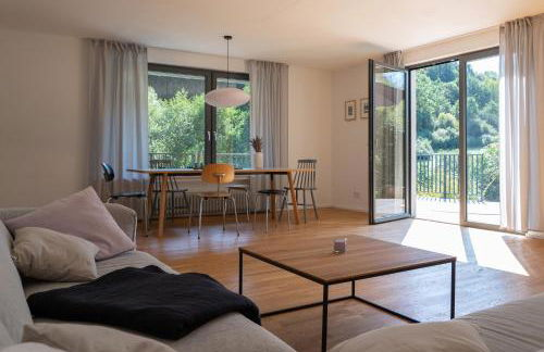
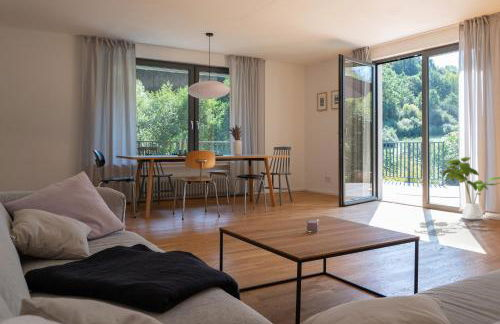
+ house plant (468, 189)
